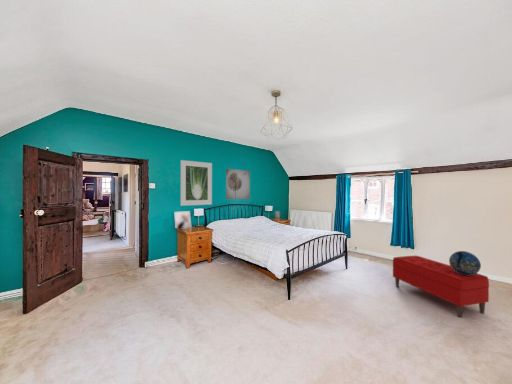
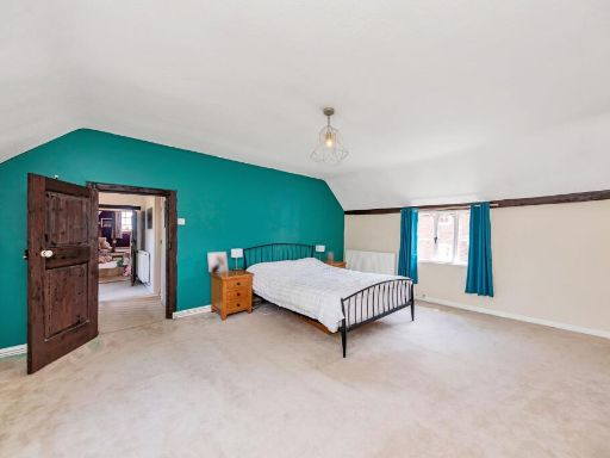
- decorative sphere (464, 263)
- bench (434, 281)
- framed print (197, 183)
- wall art (238, 184)
